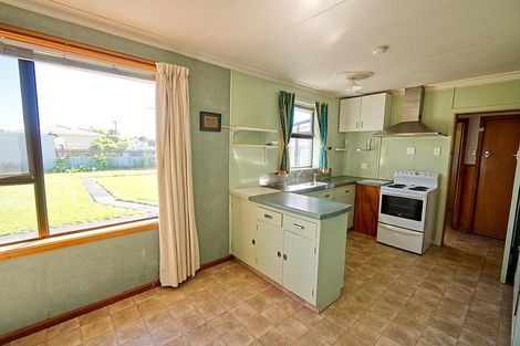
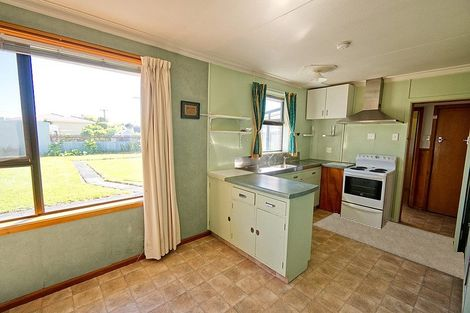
+ rug (387, 234)
